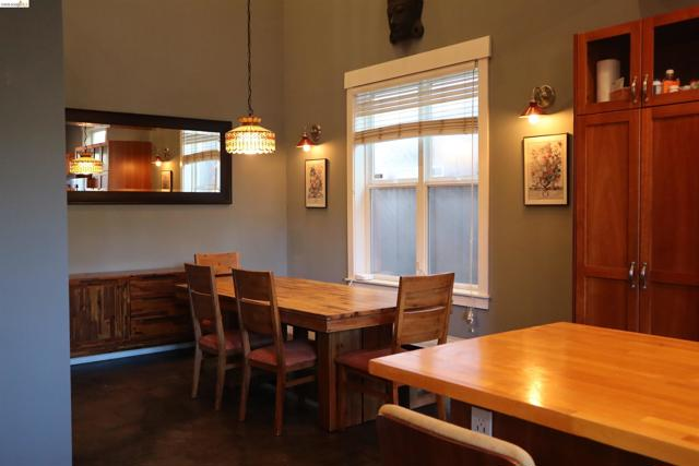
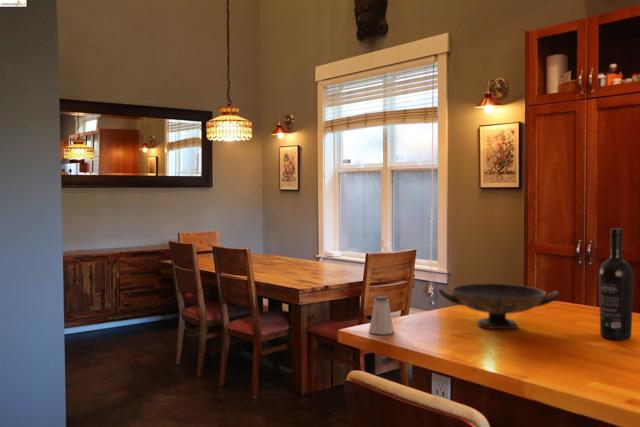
+ saltshaker (381, 314)
+ wine bottle (616, 282)
+ decorative bowl (497, 307)
